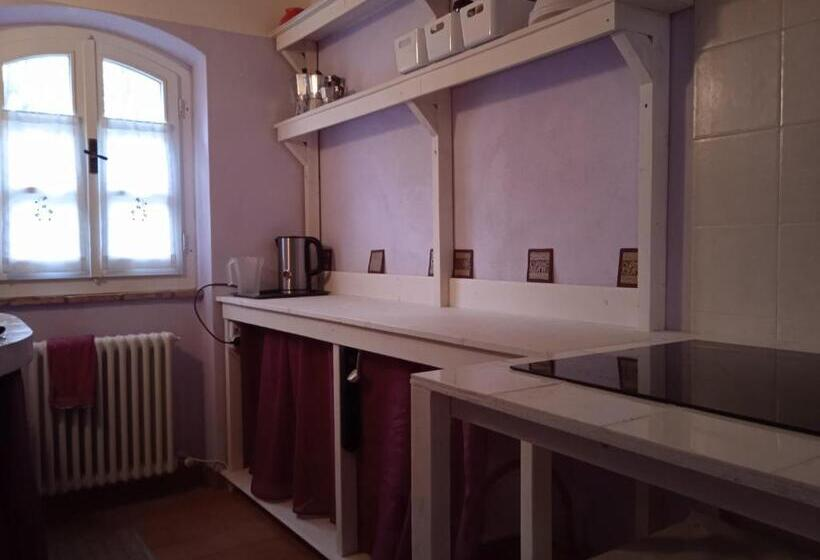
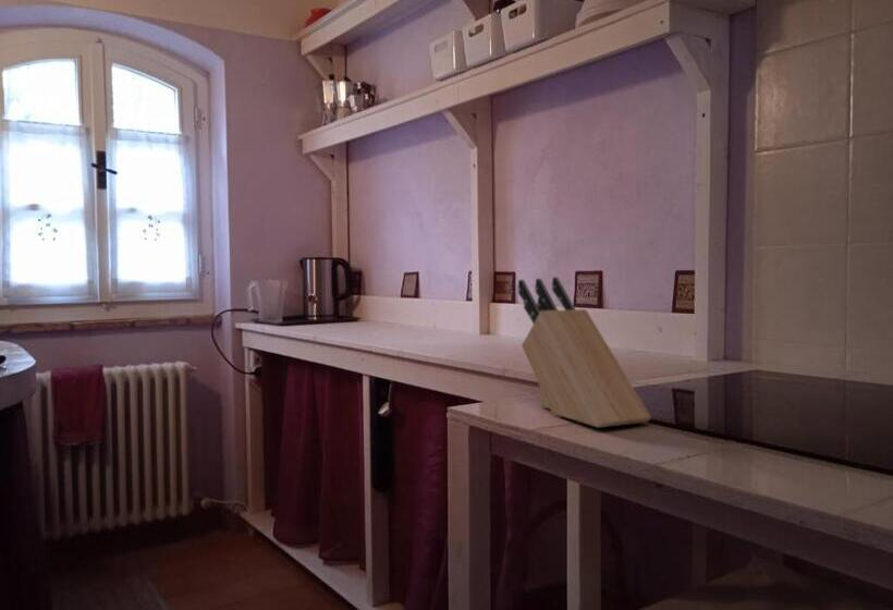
+ knife block (574, 343)
